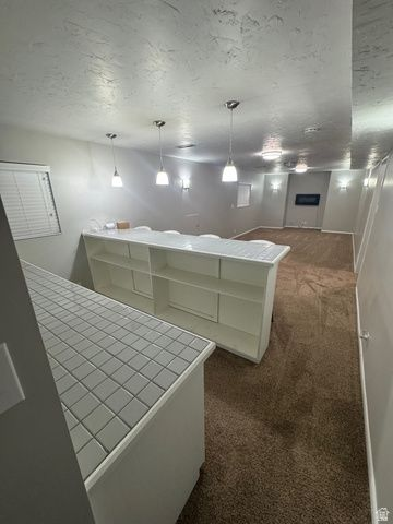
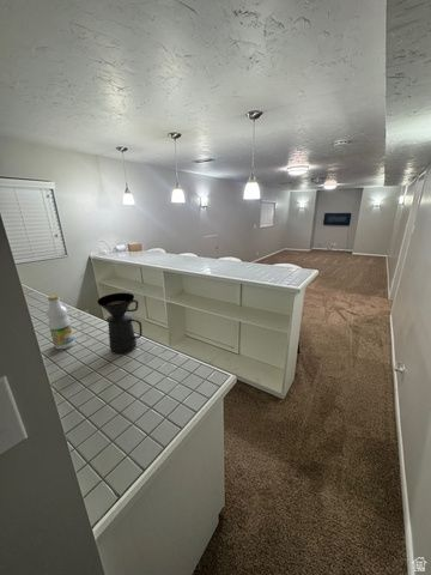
+ coffee maker (120, 323)
+ bottle (59, 321)
